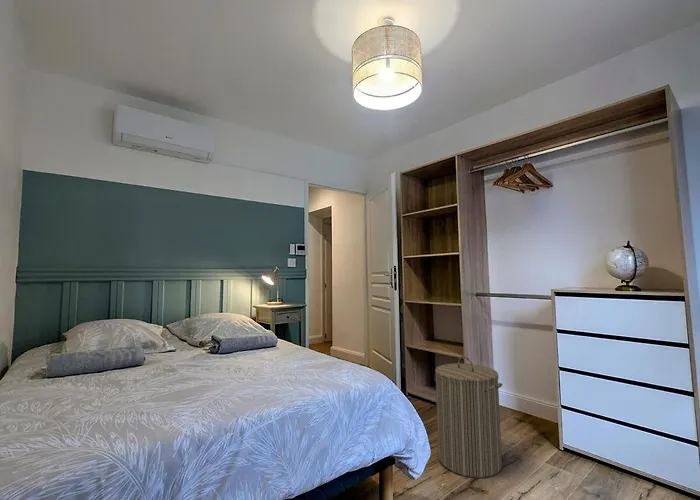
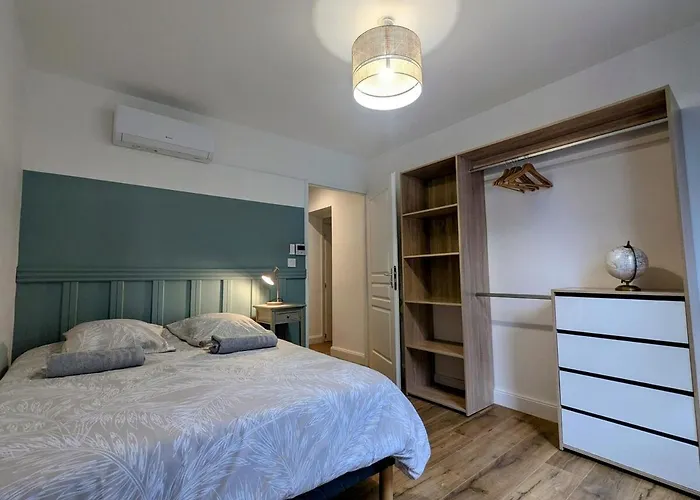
- laundry hamper (467, 408)
